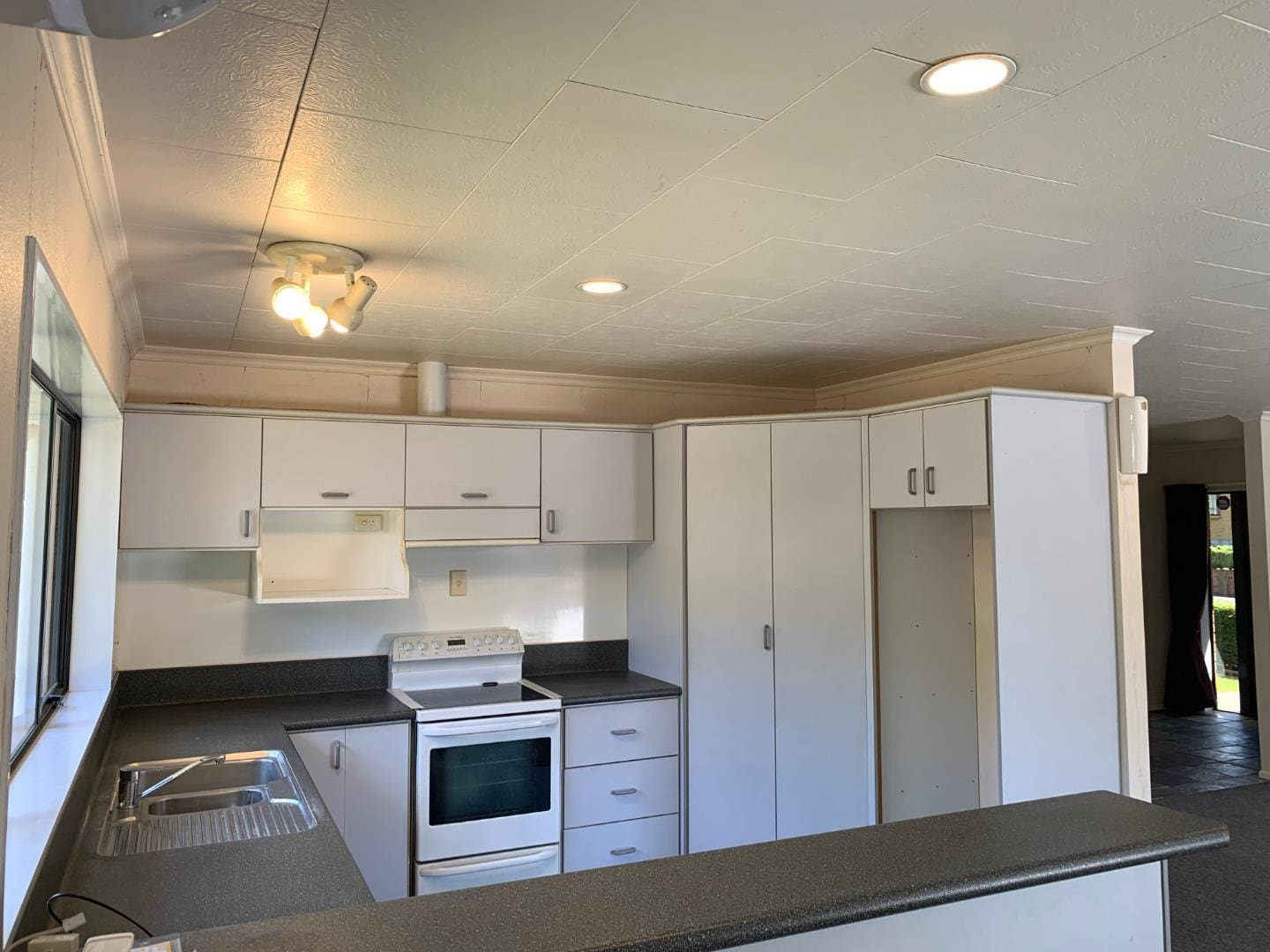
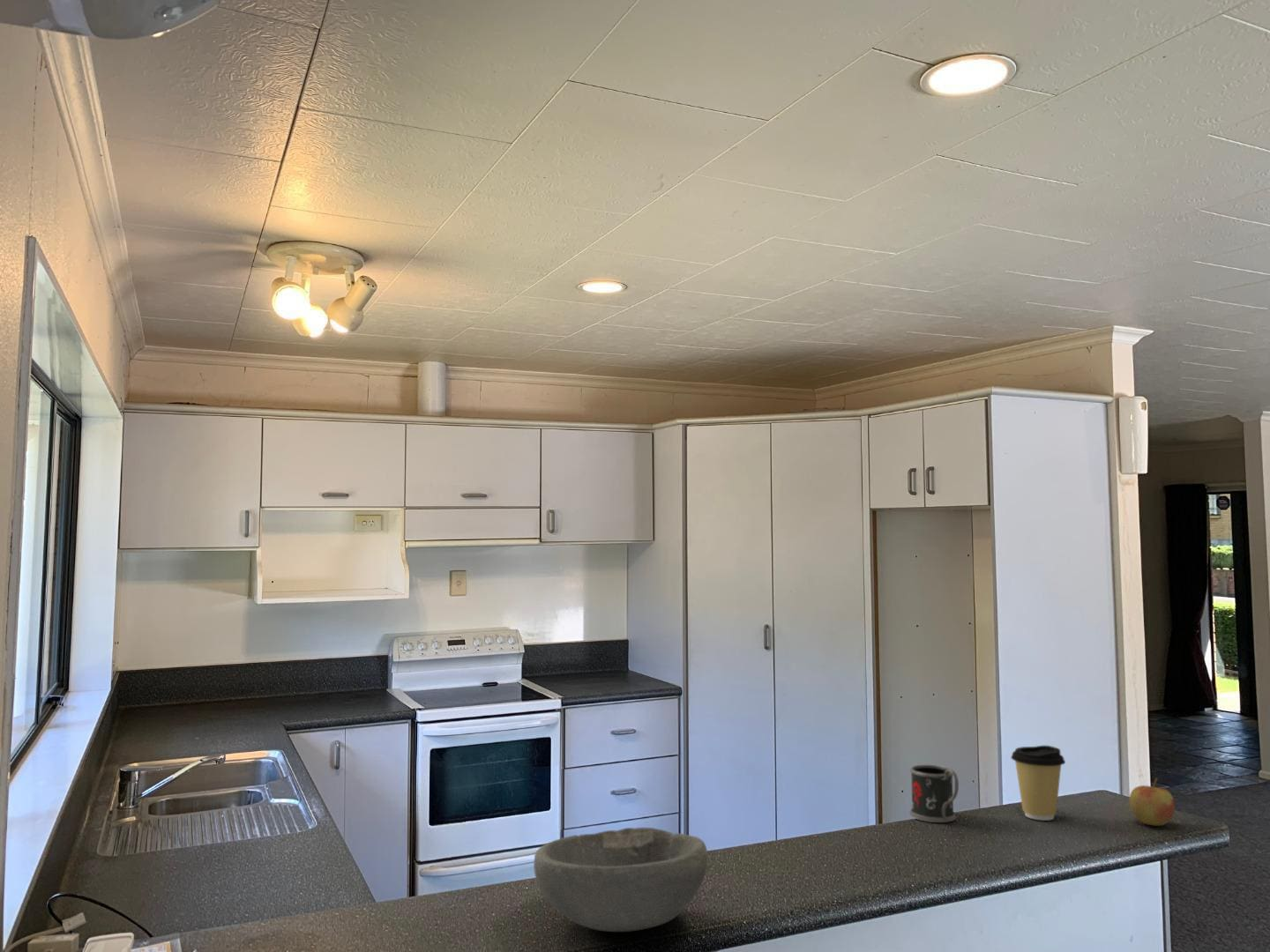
+ bowl (620, 879)
+ coffee cup (1038, 782)
+ mug (938, 791)
+ apple (1151, 800)
